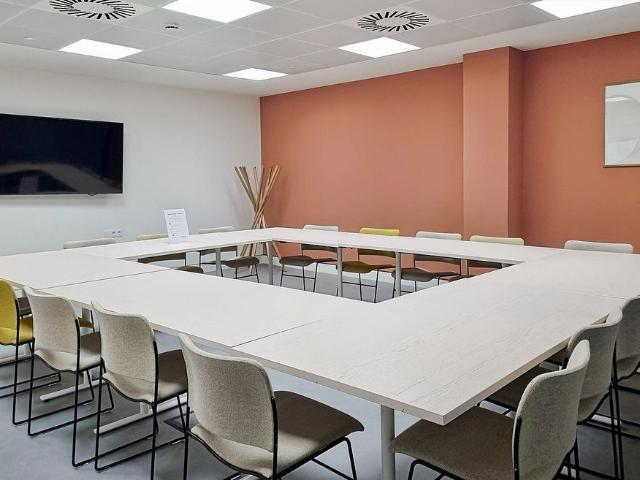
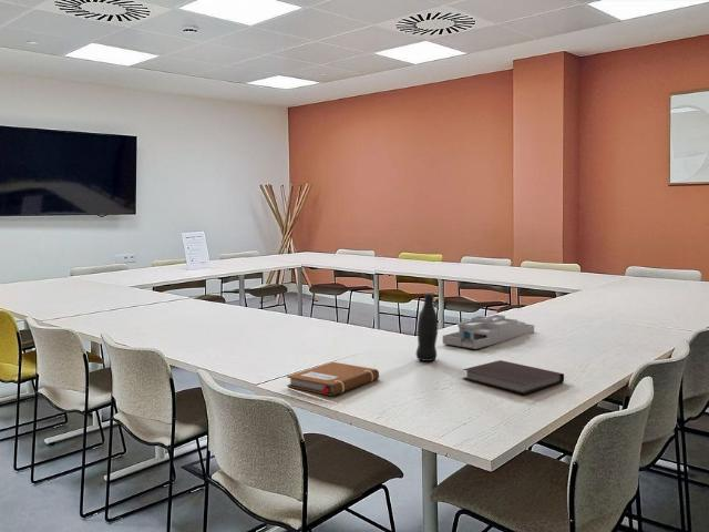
+ notebook (332, 378)
+ notebook (512, 375)
+ bottle (427, 326)
+ desk organizer (490, 327)
